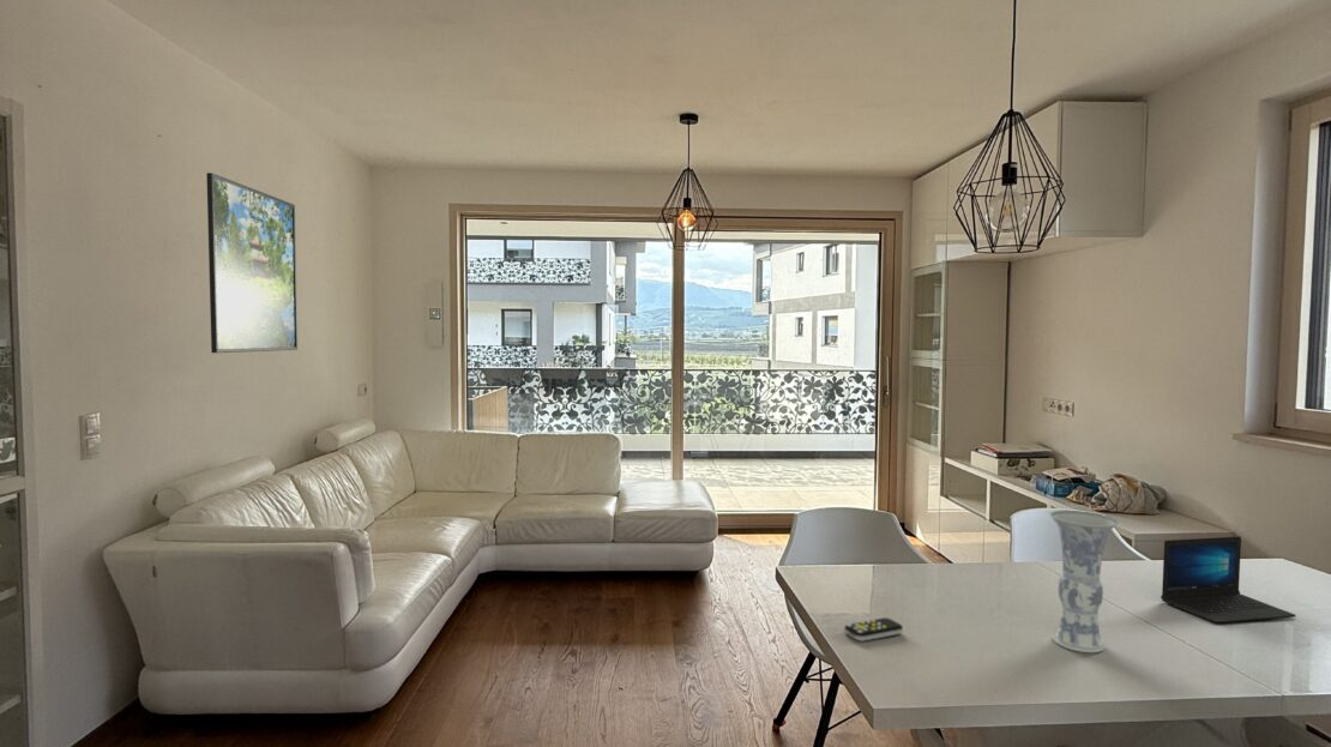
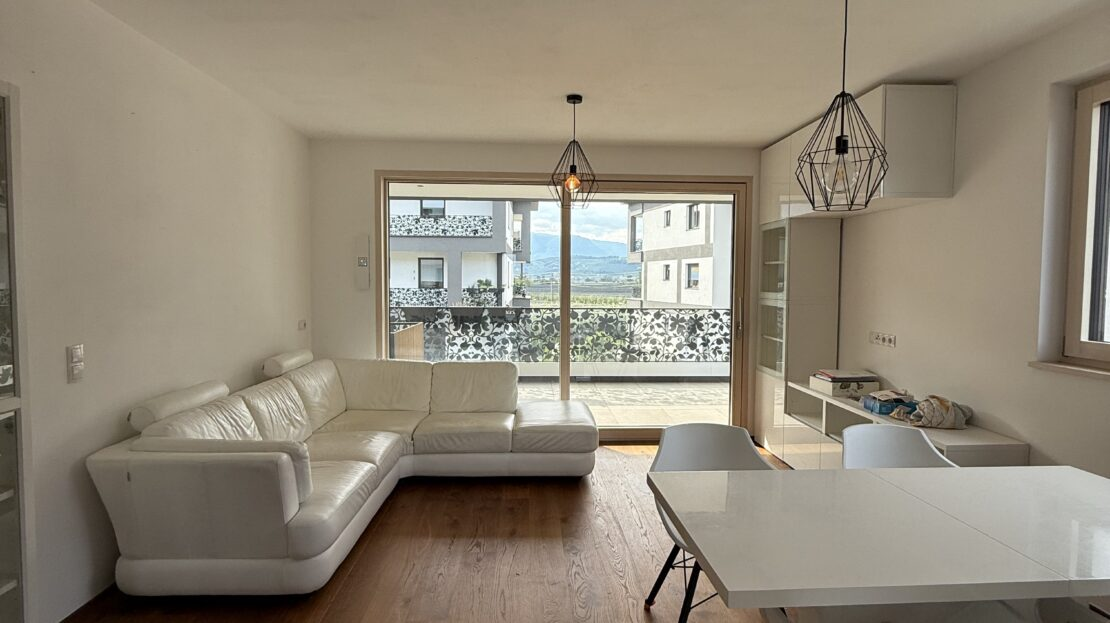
- remote control (873, 628)
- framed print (257, 271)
- vase (1082, 580)
- laptop (1227, 577)
